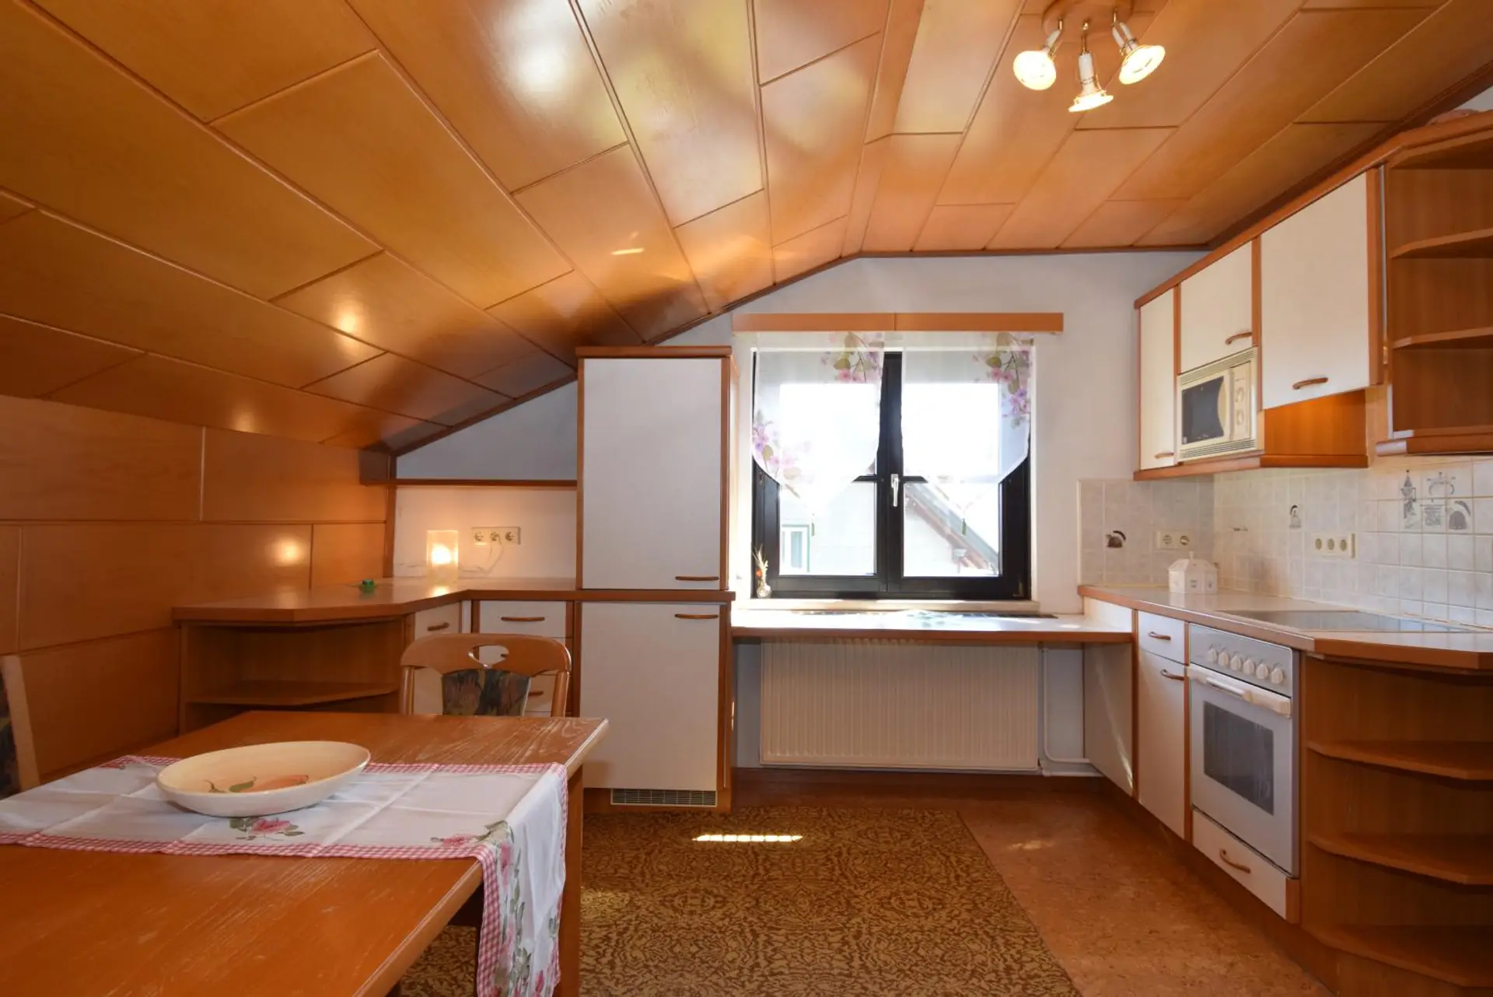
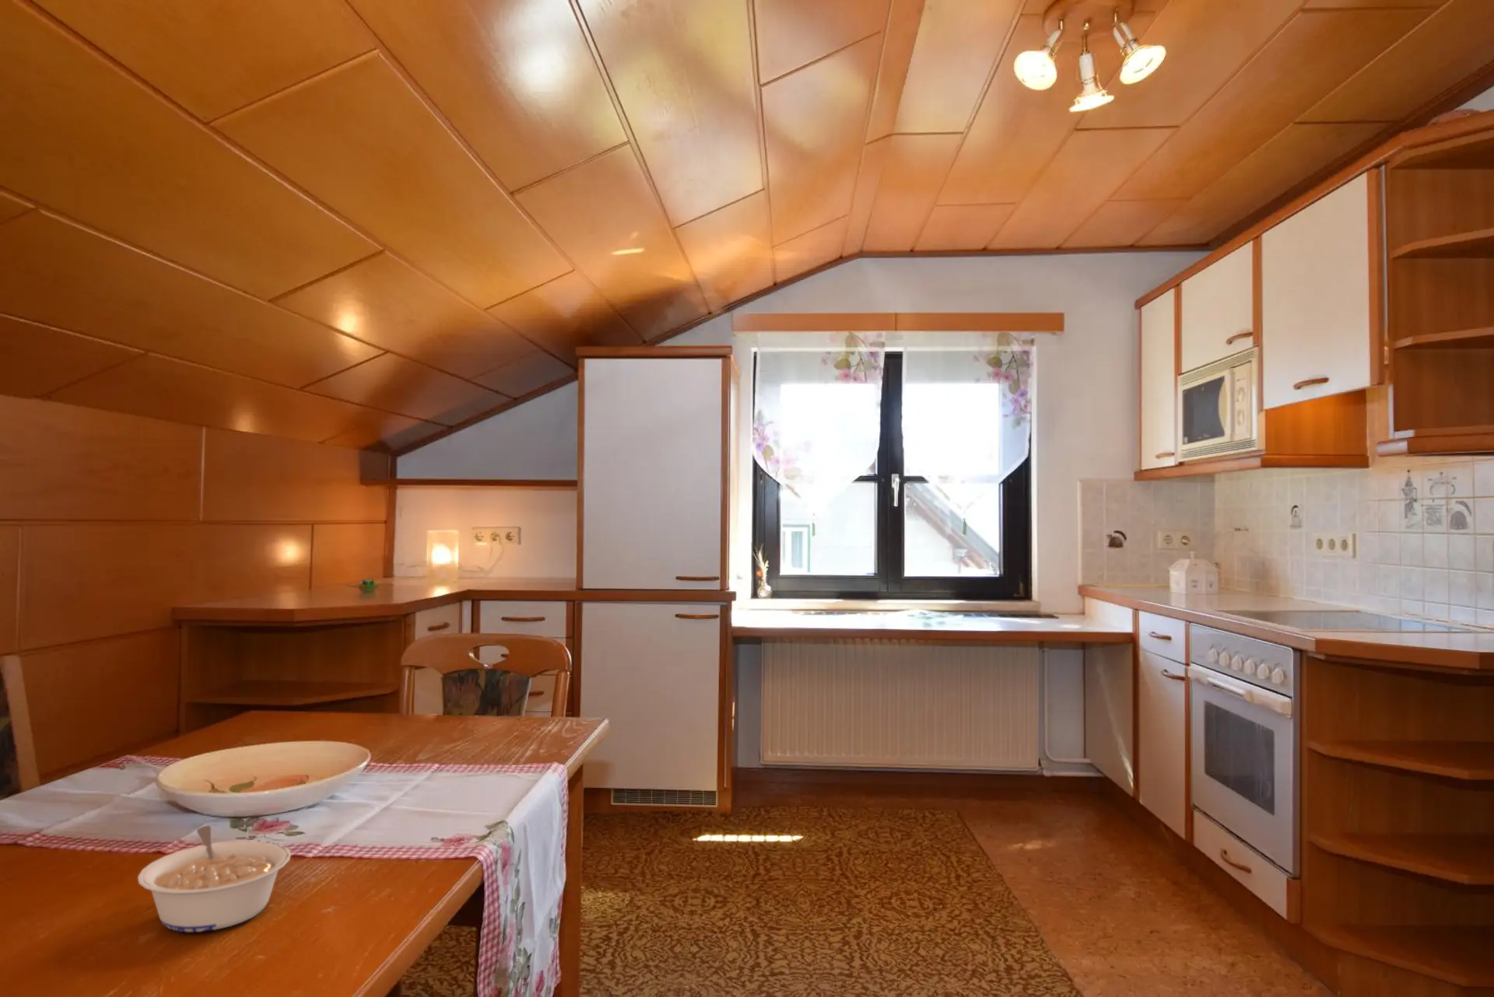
+ legume (212, 882)
